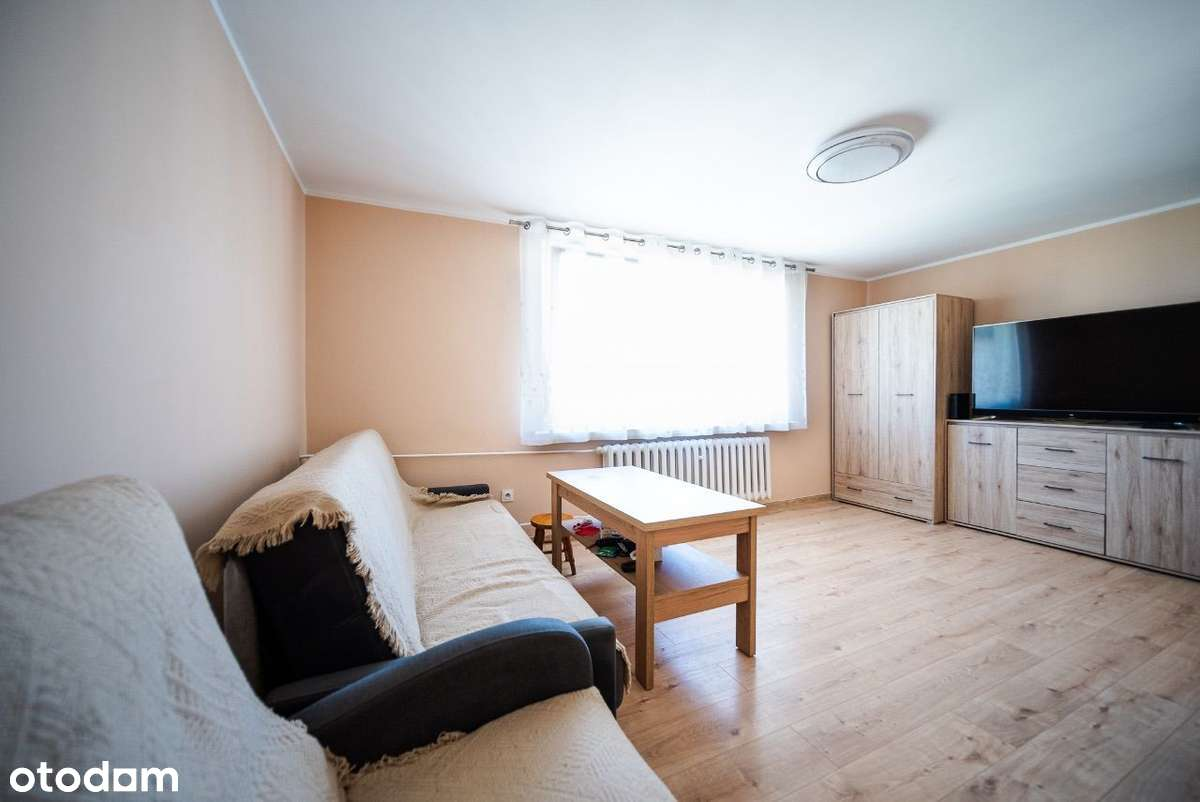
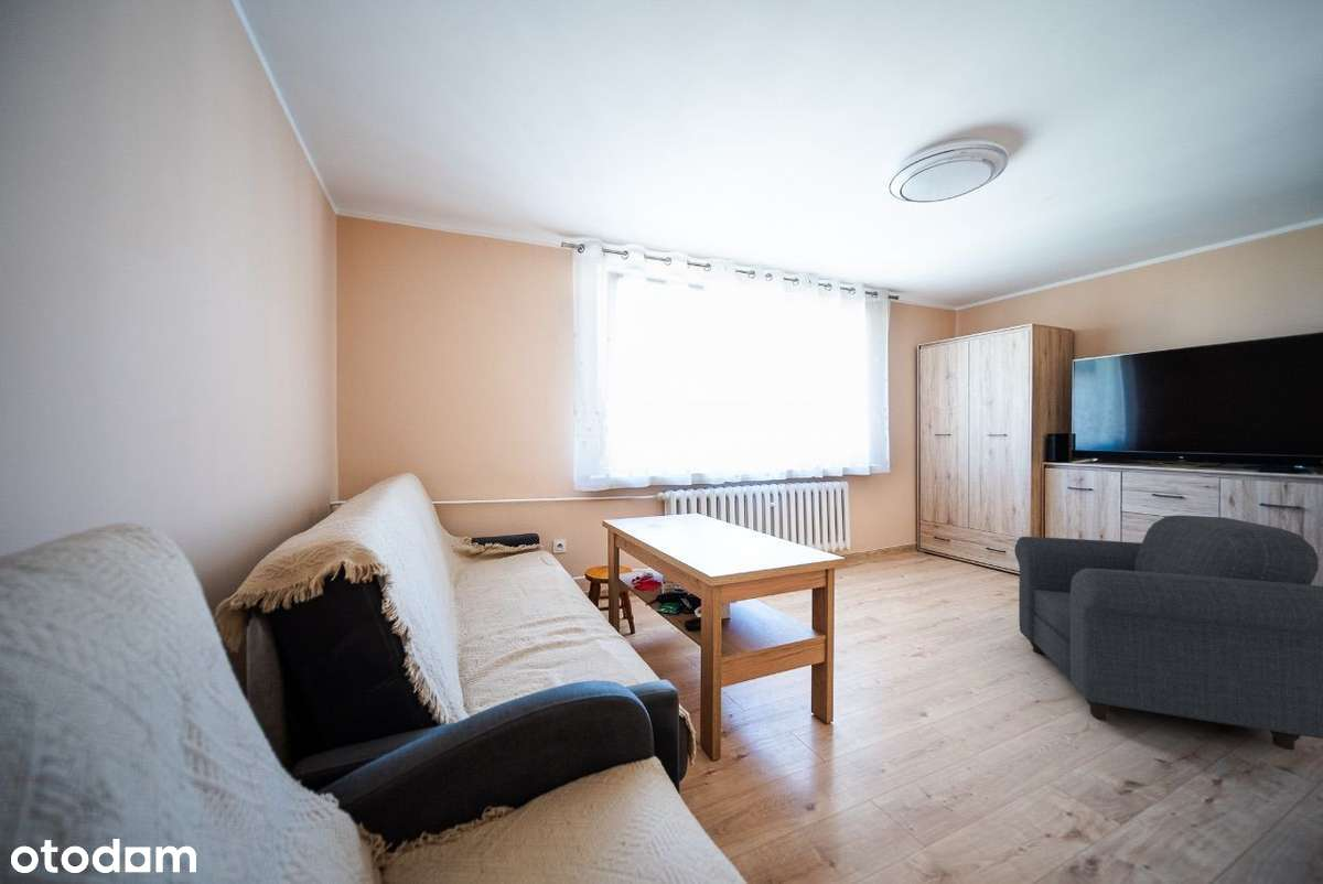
+ armchair (1148, 605)
